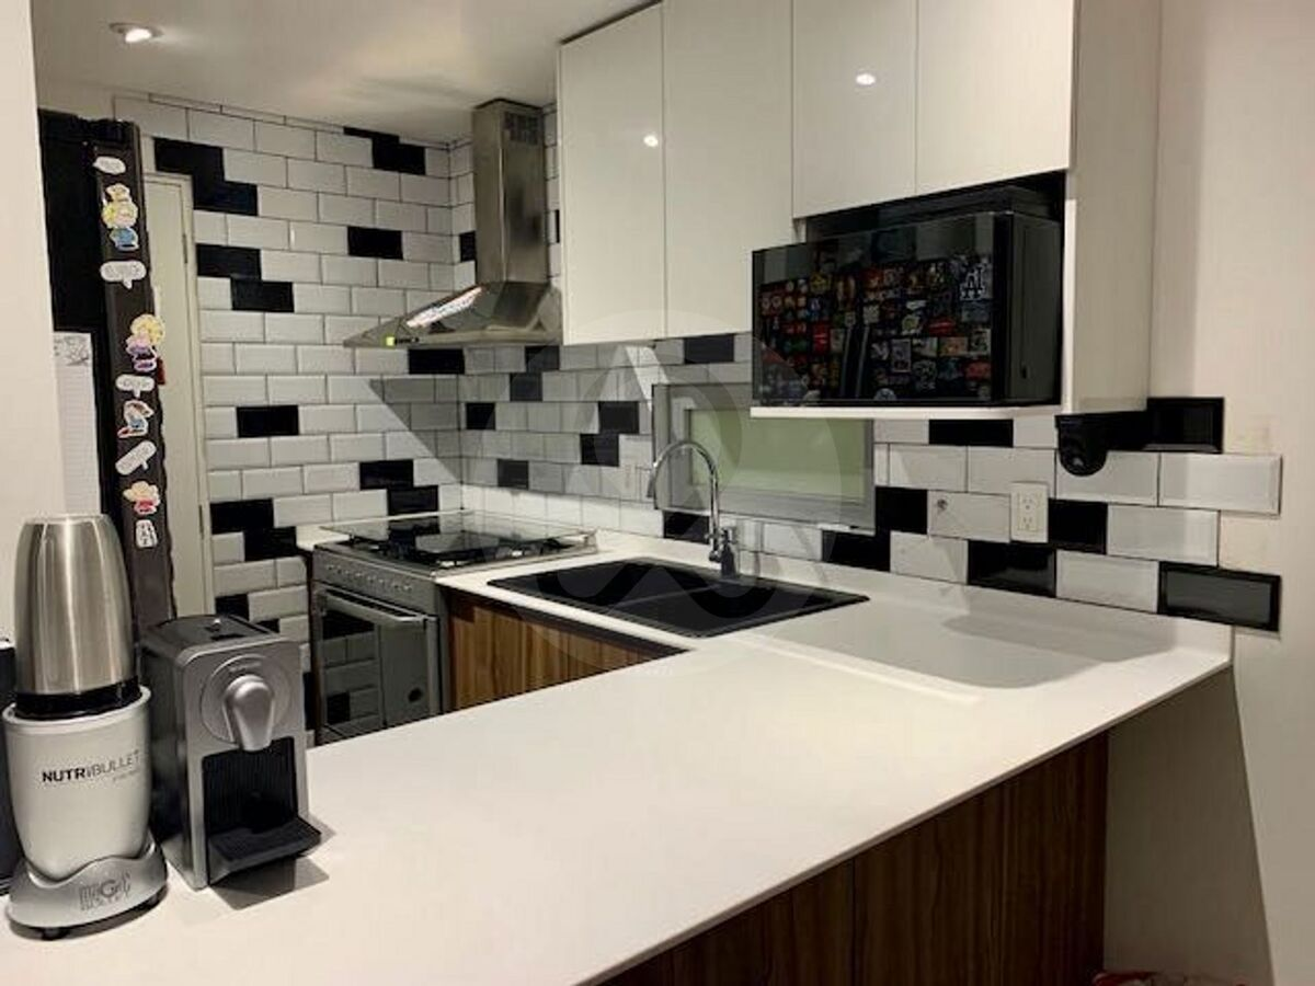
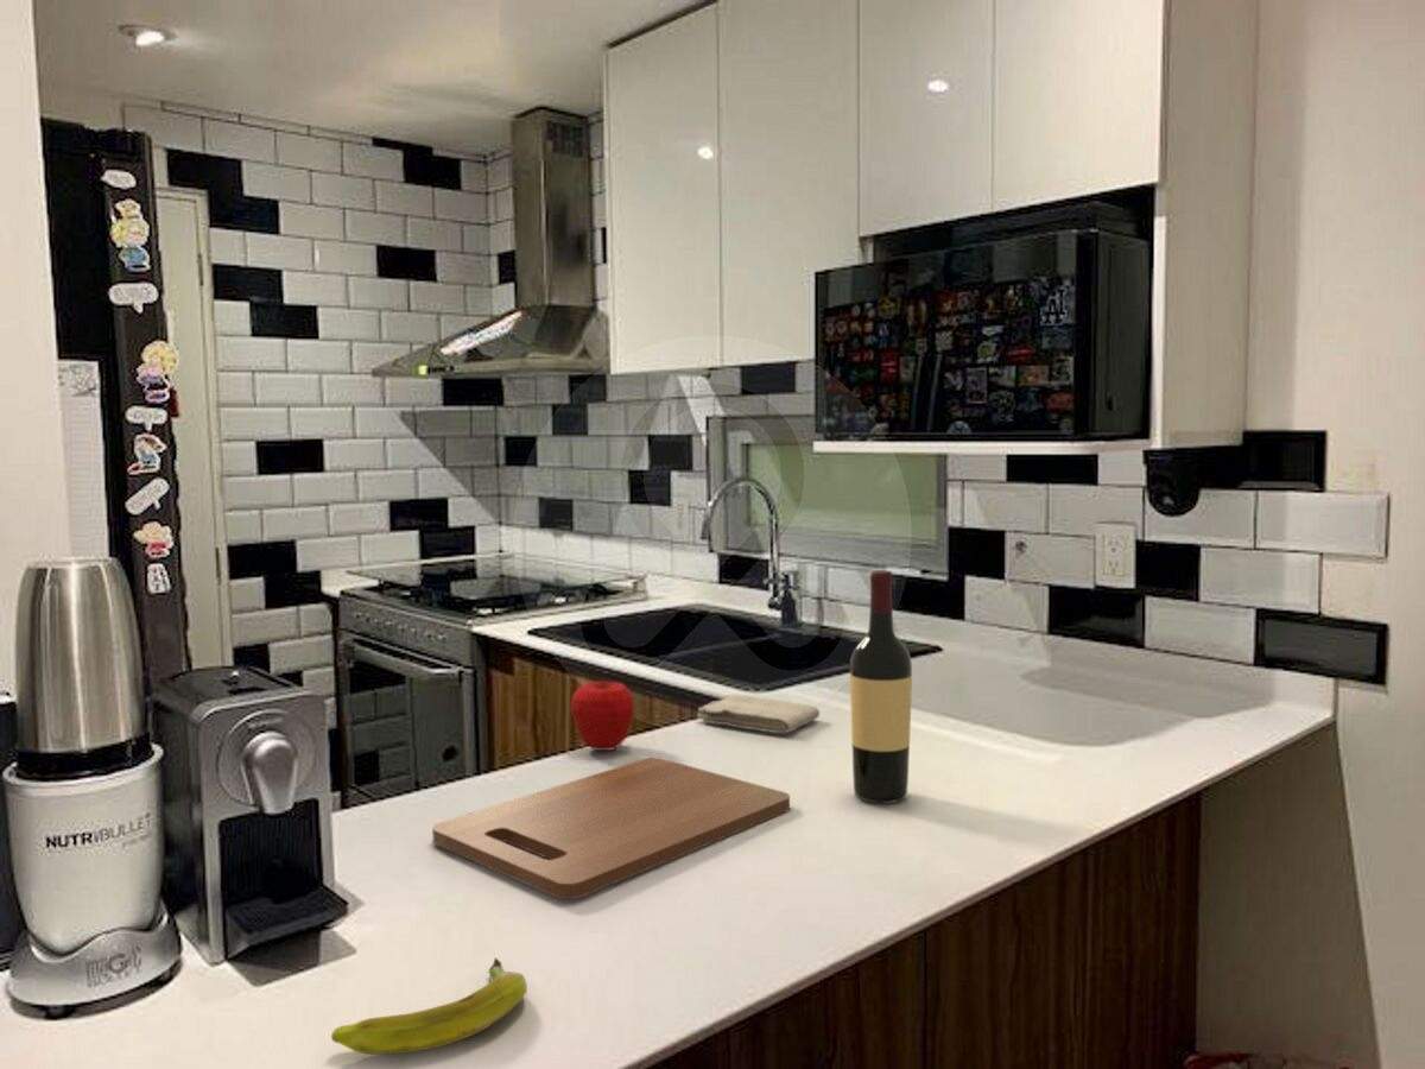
+ apple (602, 713)
+ washcloth (758, 711)
+ cutting board (618, 816)
+ banana (446, 1006)
+ wine bottle (880, 684)
